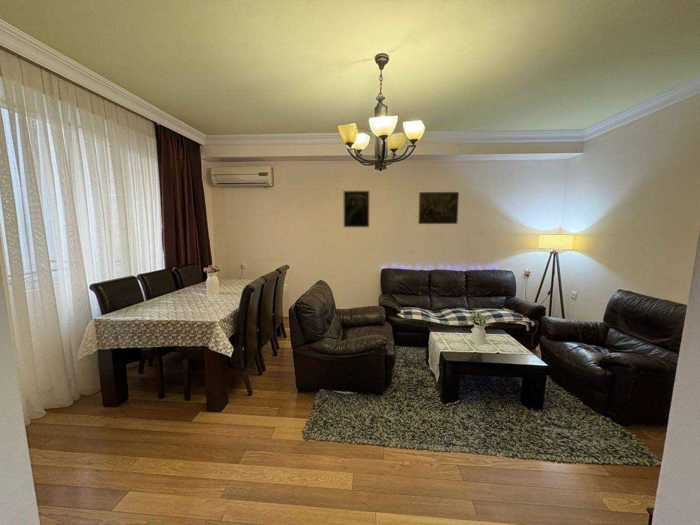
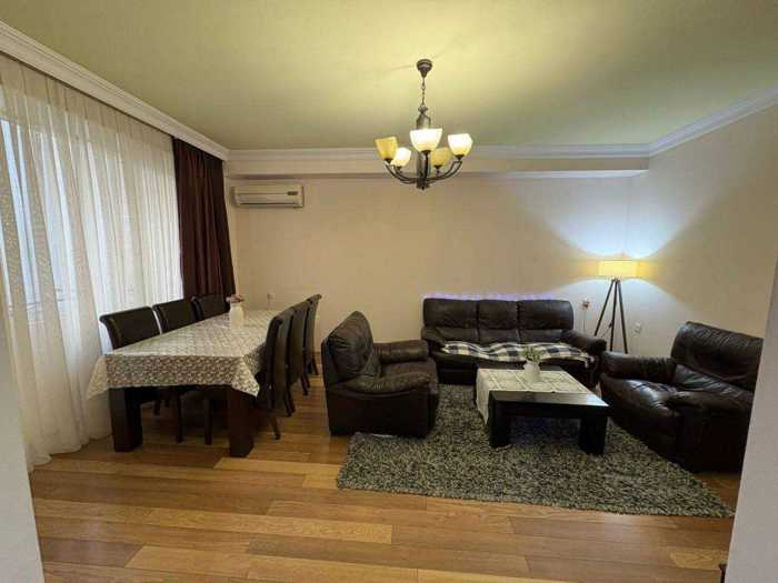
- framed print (438, 208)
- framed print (356, 209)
